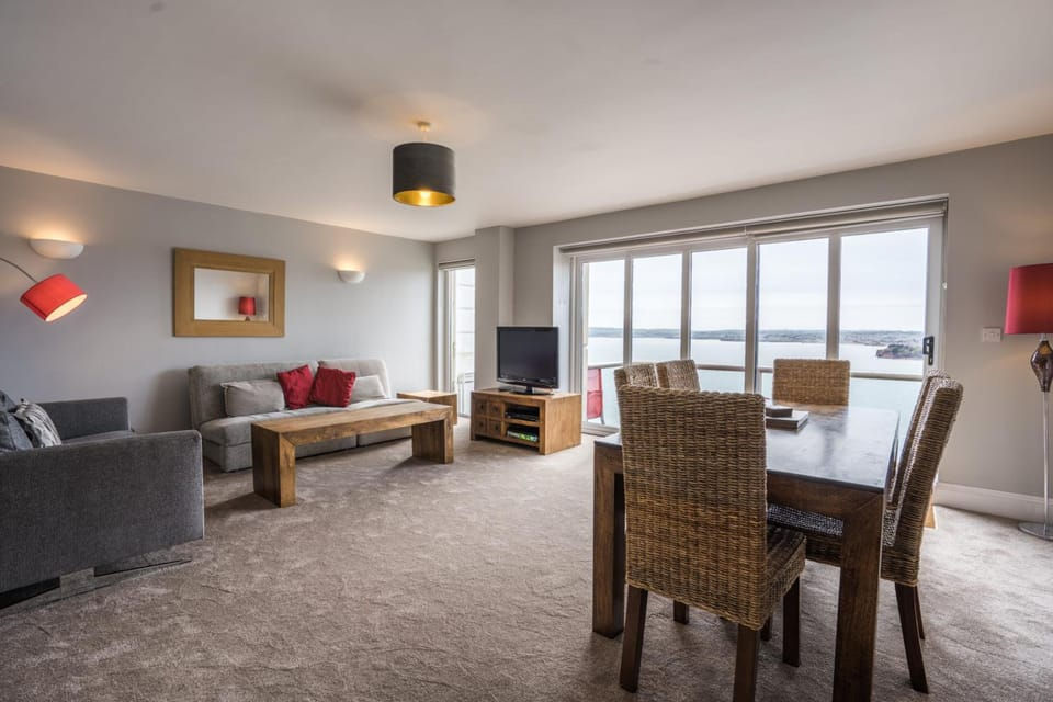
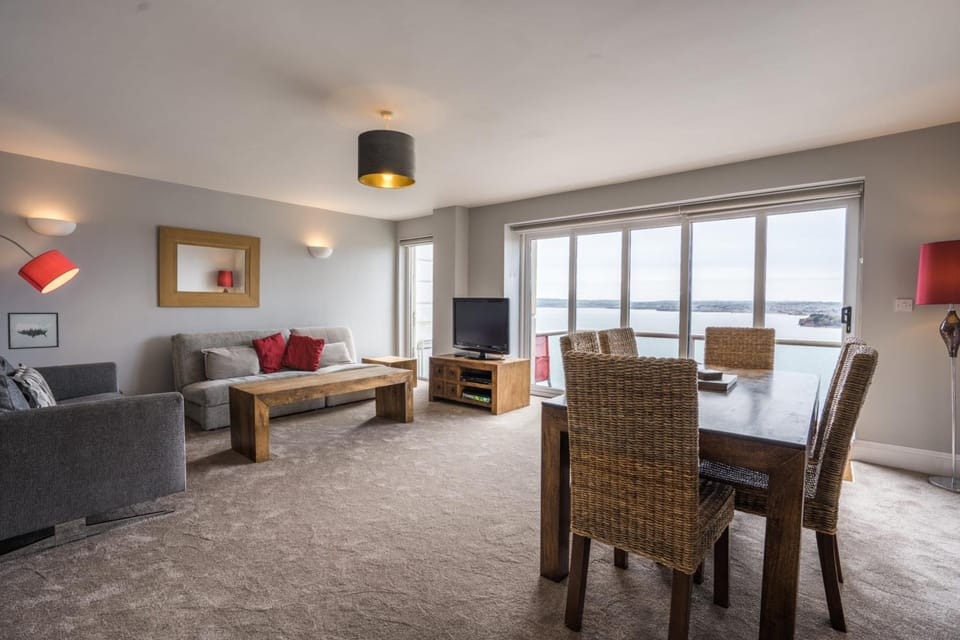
+ wall art (33, 330)
